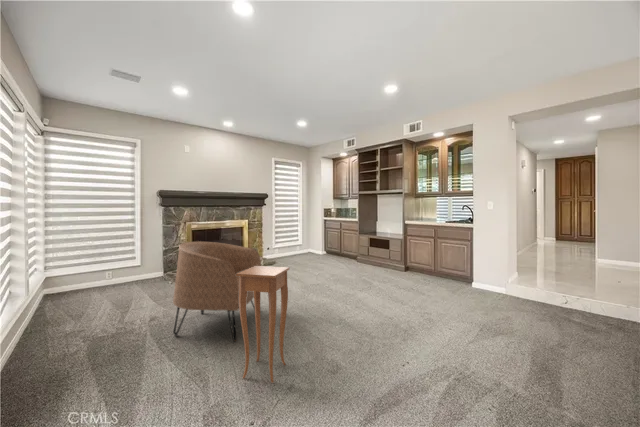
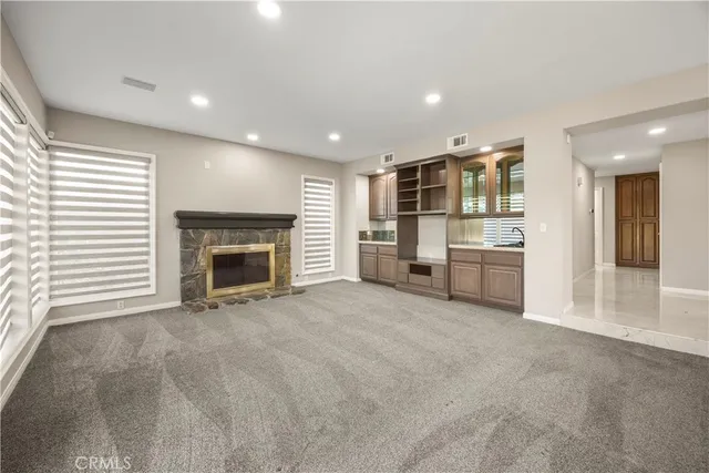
- armchair (216, 283)
- side table (259, 320)
